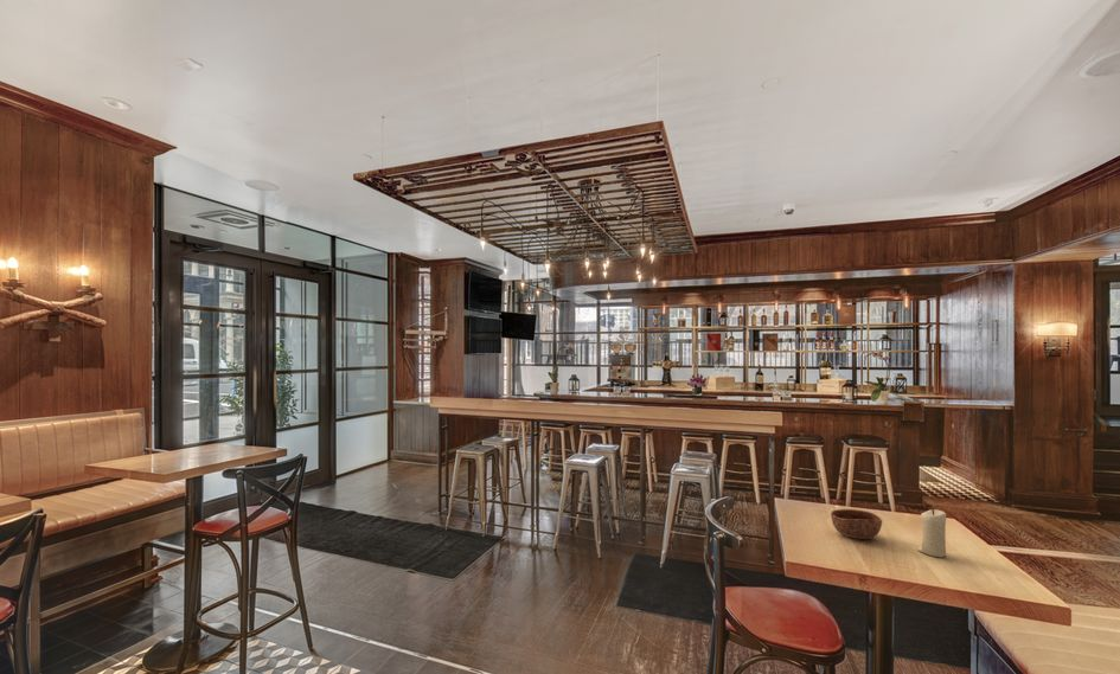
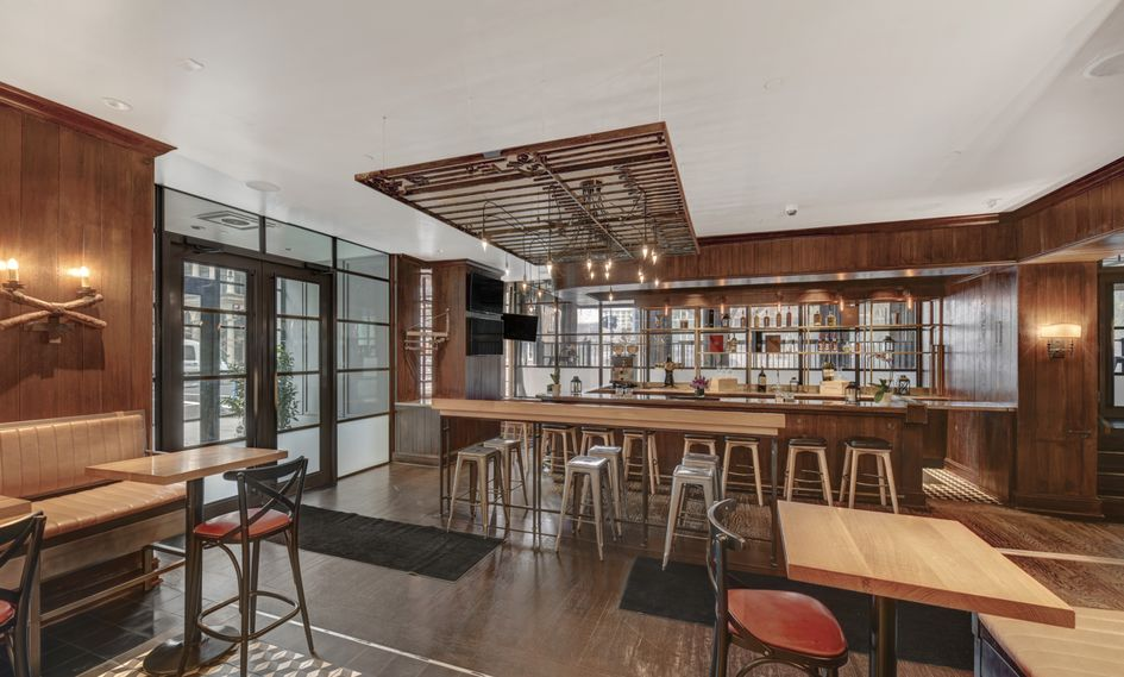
- candle (932, 531)
- bowl (856, 524)
